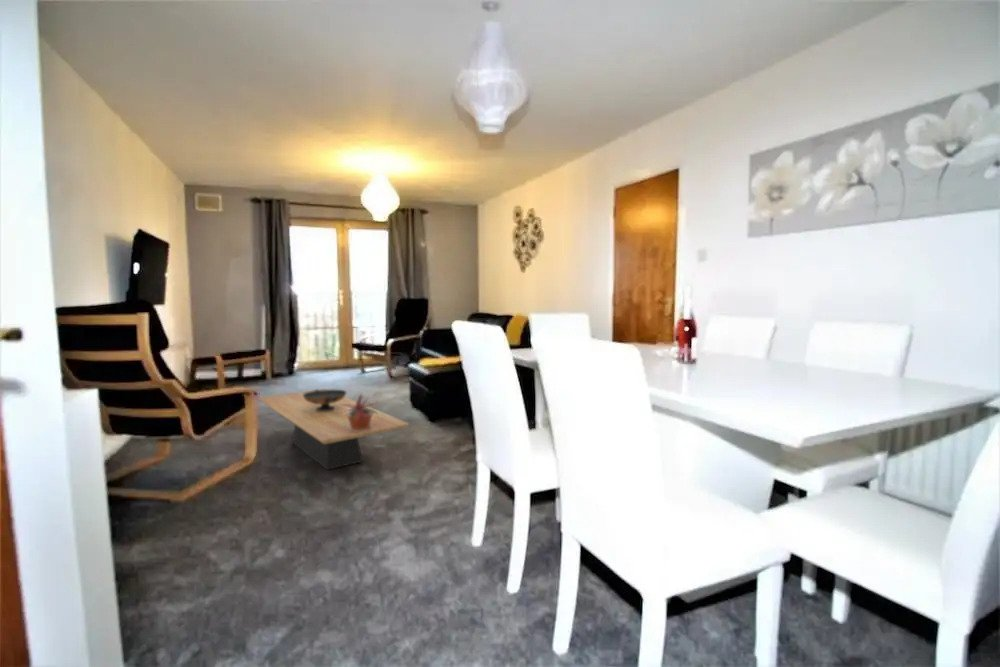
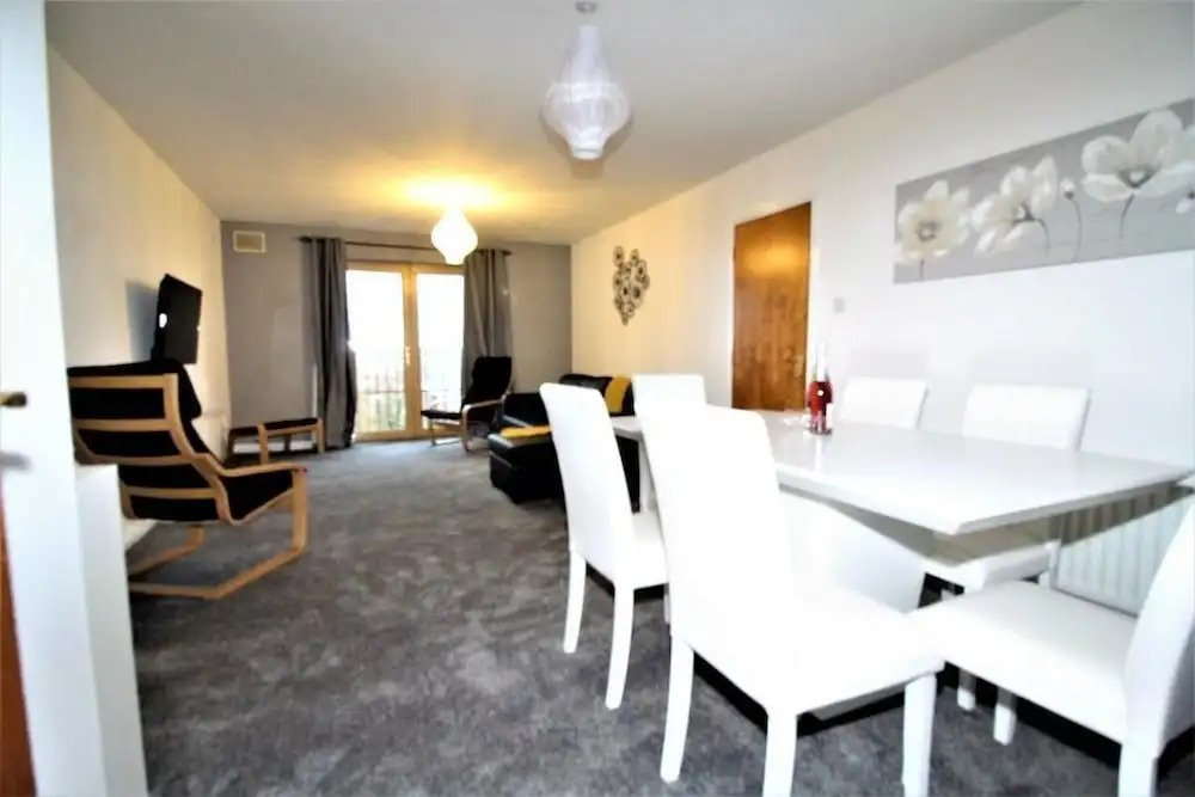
- potted plant (360, 408)
- coffee table (324, 430)
- decorative bowl (325, 400)
